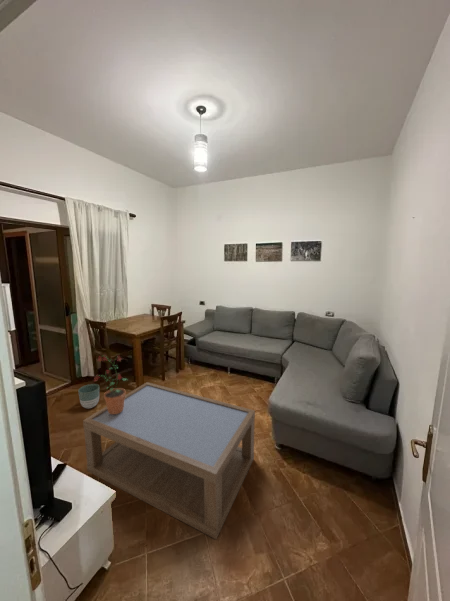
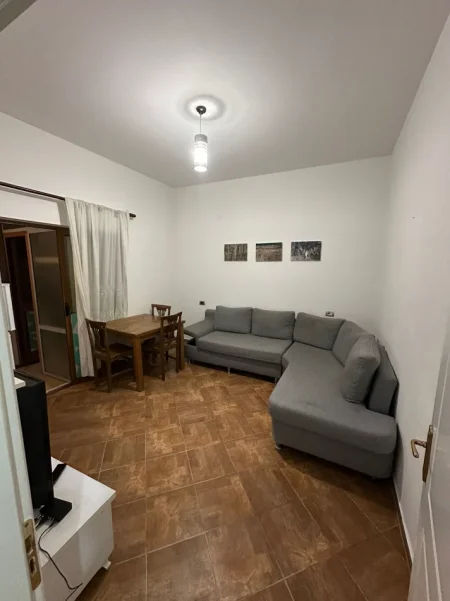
- coffee table (172, 440)
- potted plant (112, 384)
- planter (89, 397)
